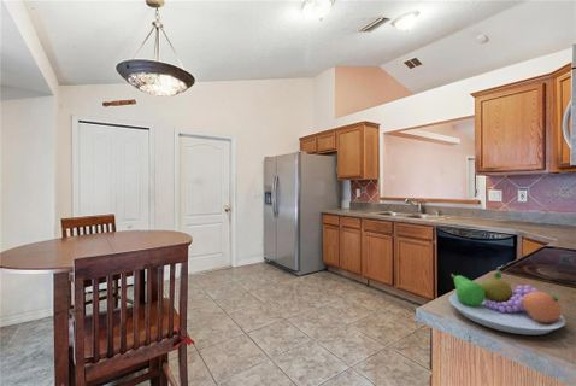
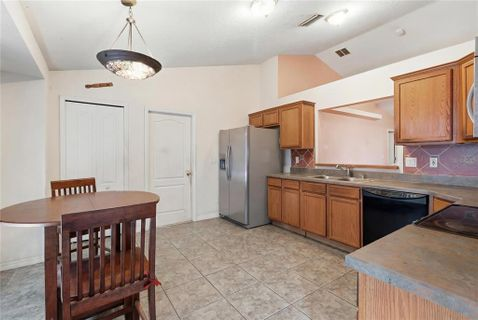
- fruit bowl (498, 297)
